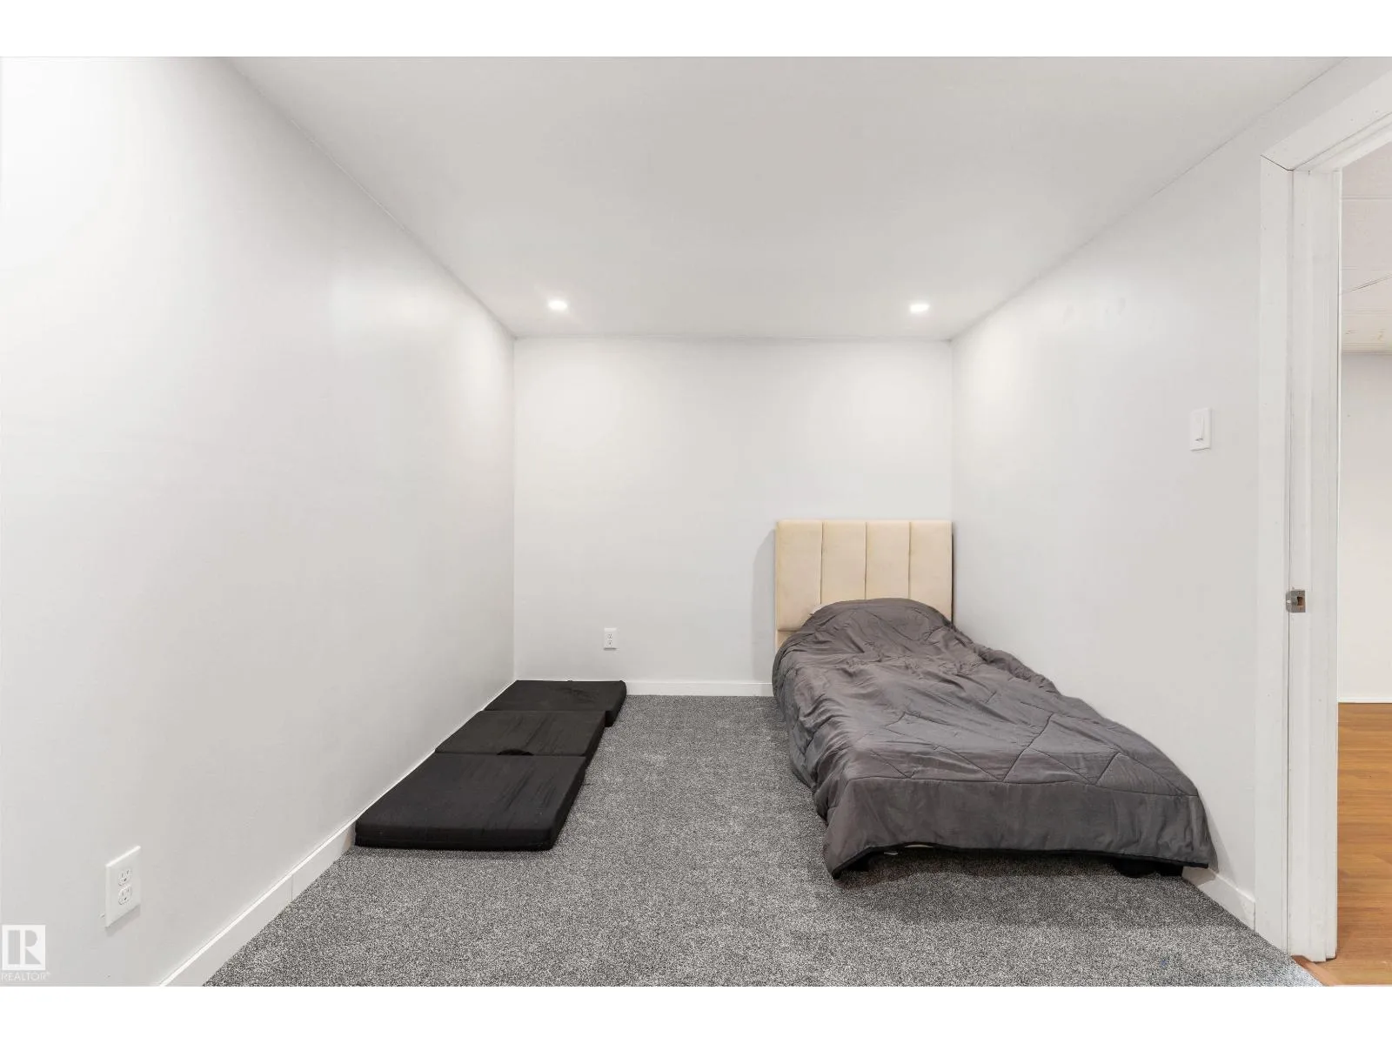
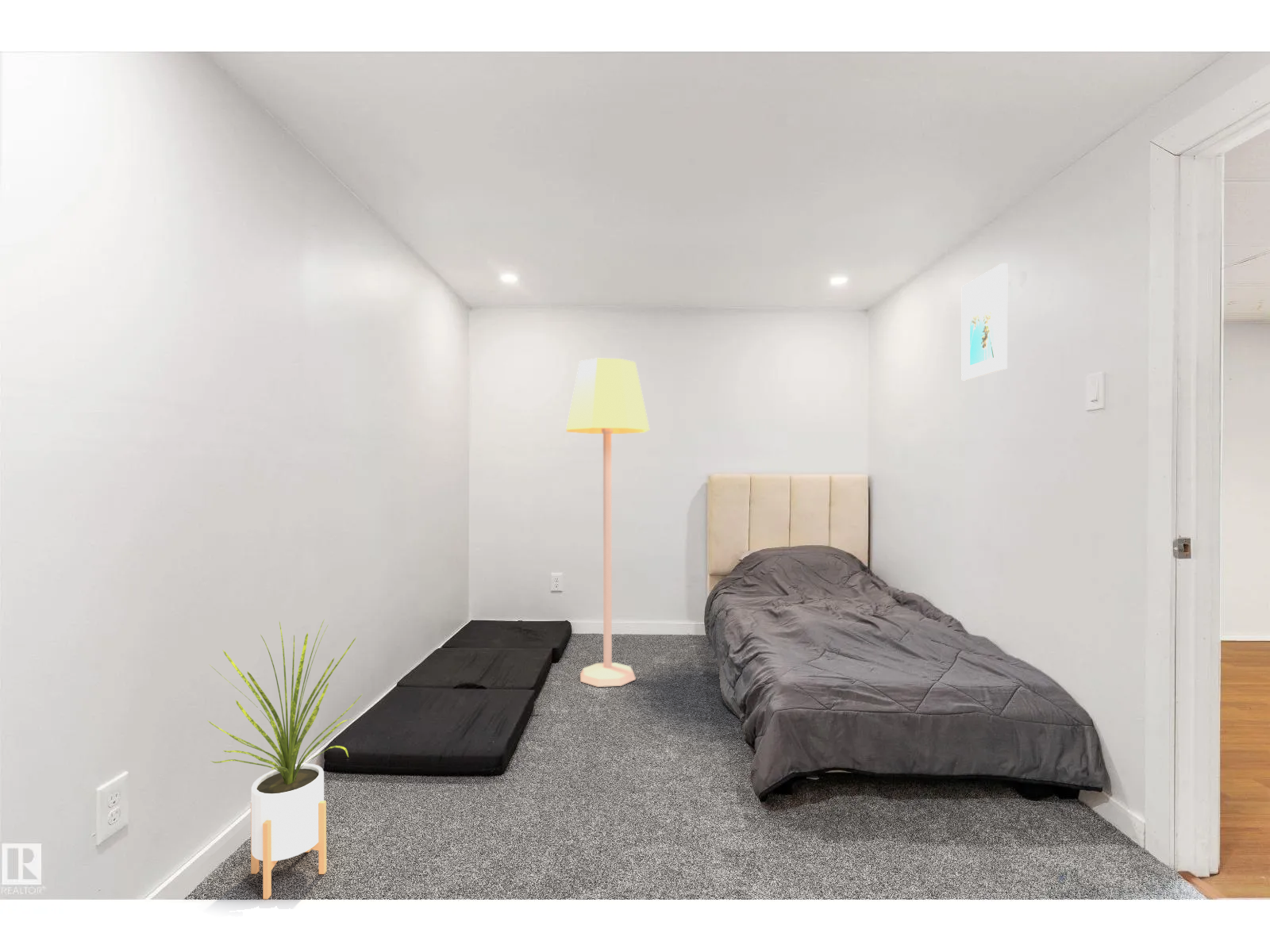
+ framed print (983, 324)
+ house plant (286, 748)
+ lamp (607, 520)
